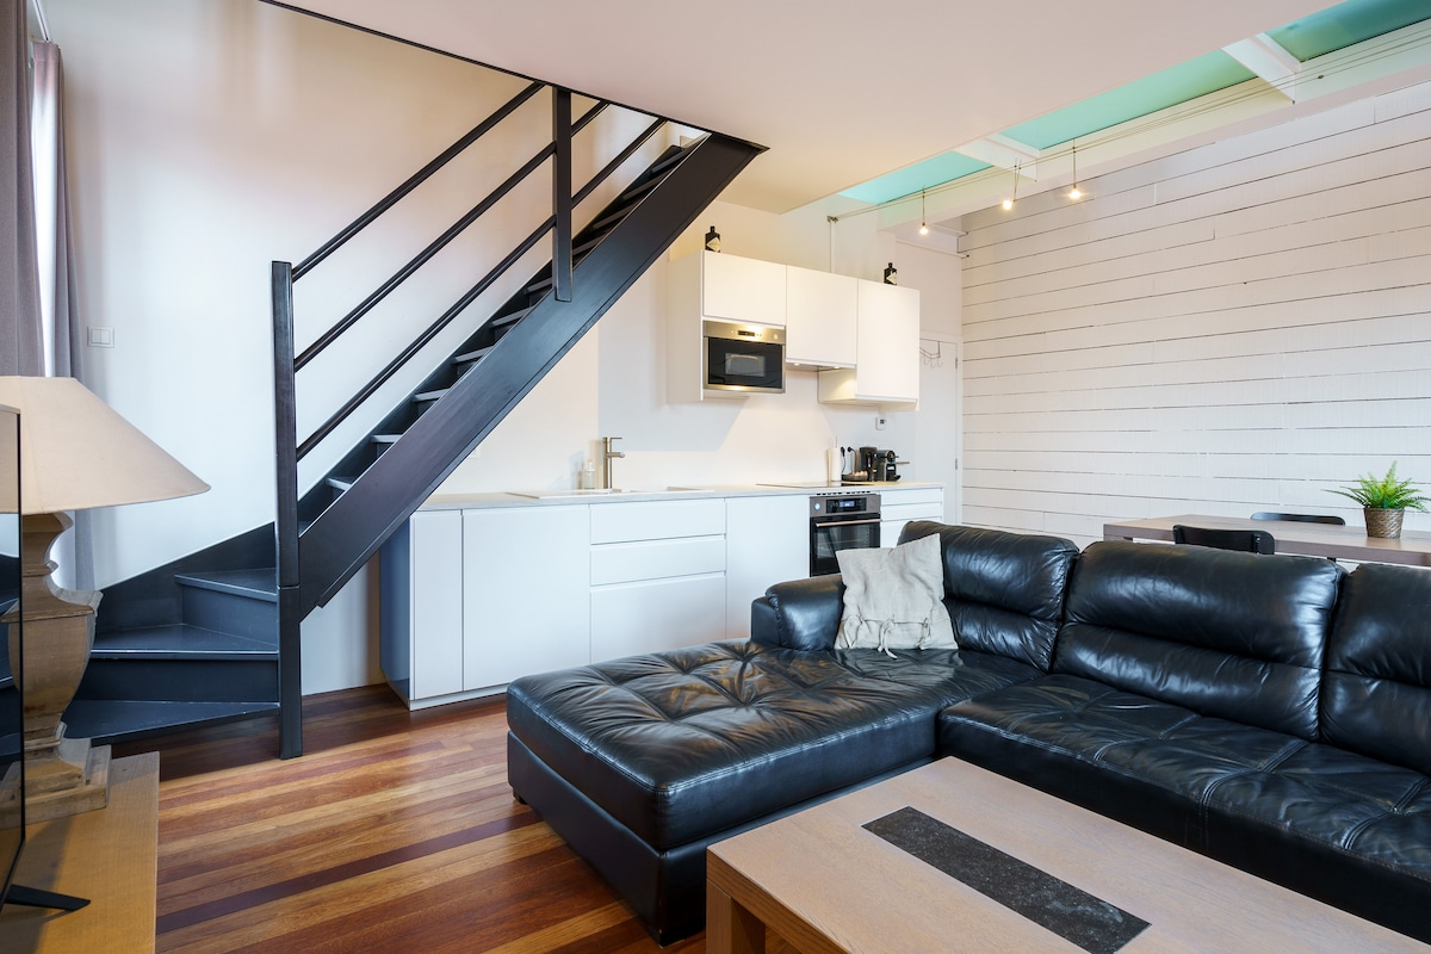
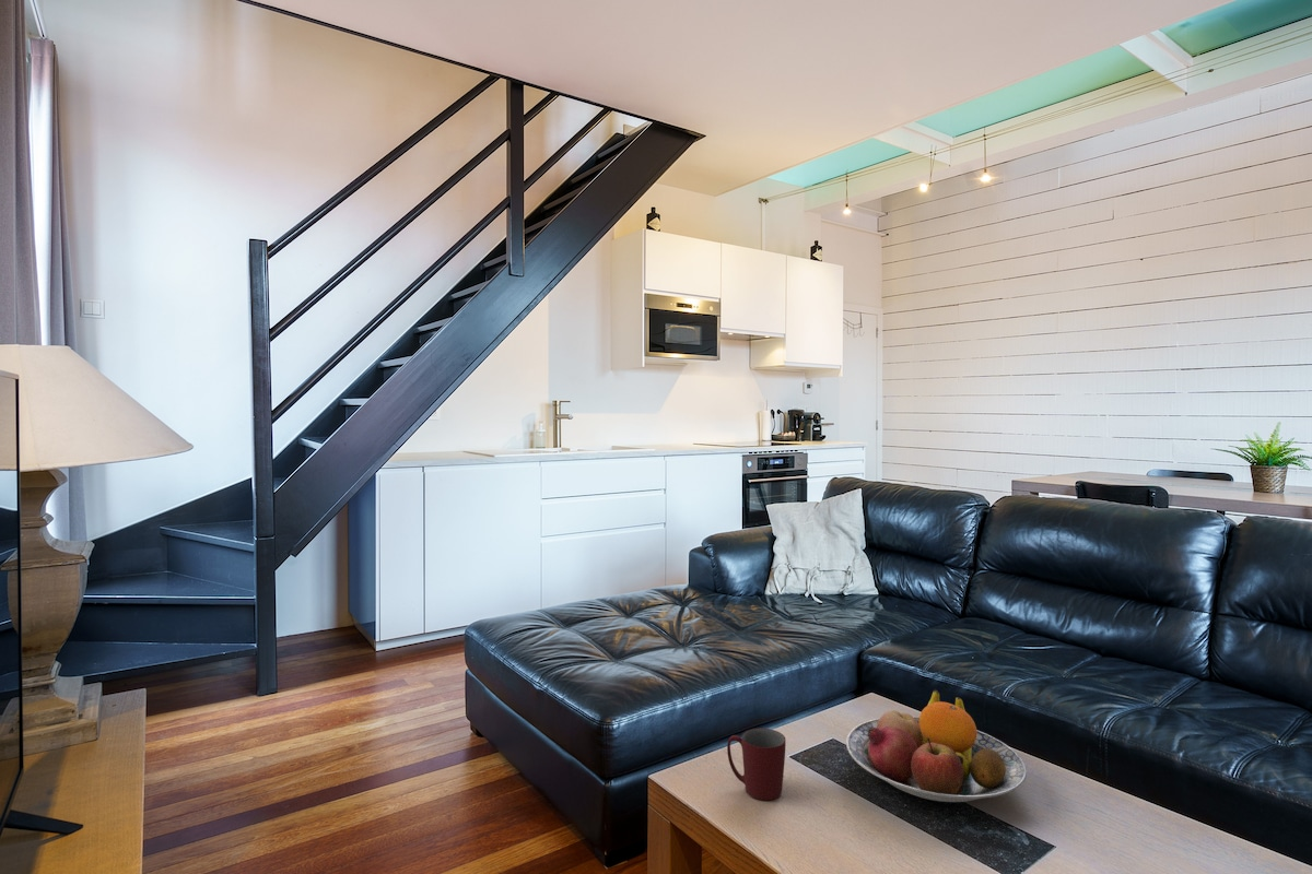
+ mug (755, 763)
+ fruit bowl (932, 745)
